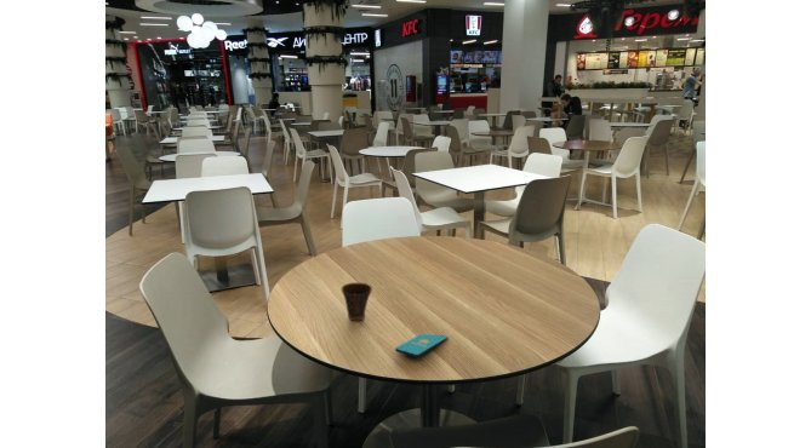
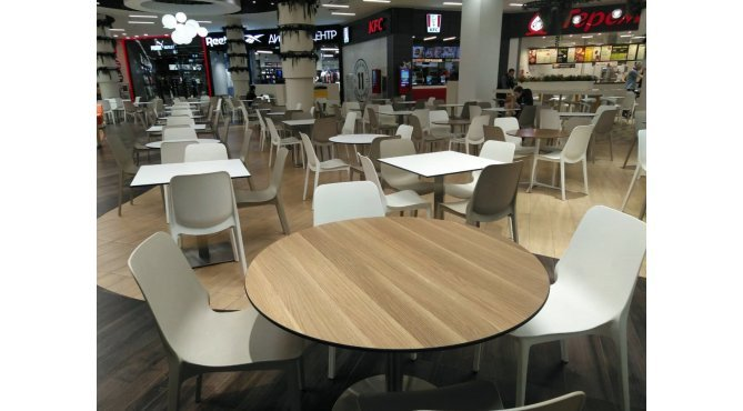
- smartphone (422, 343)
- cup (356, 303)
